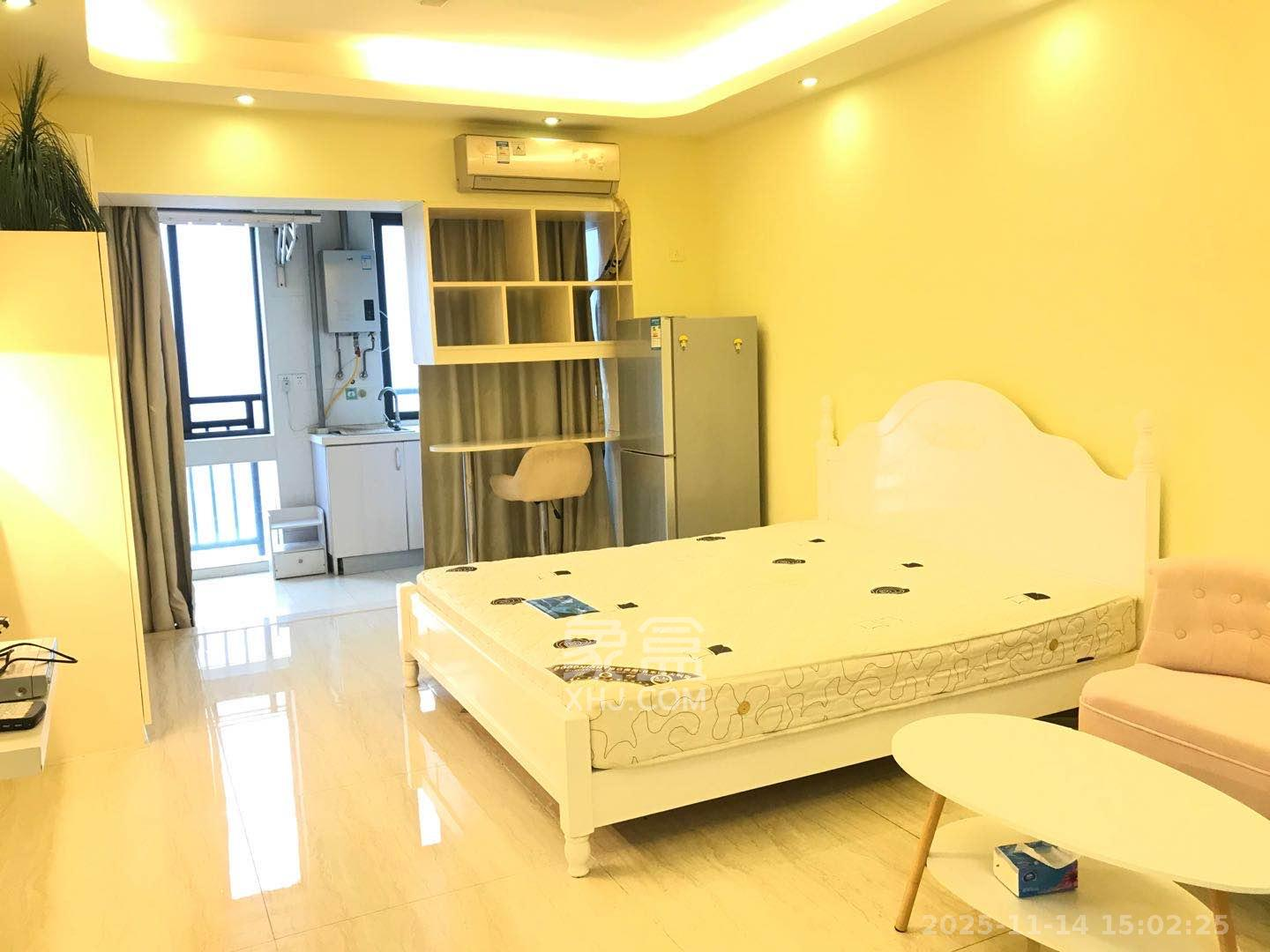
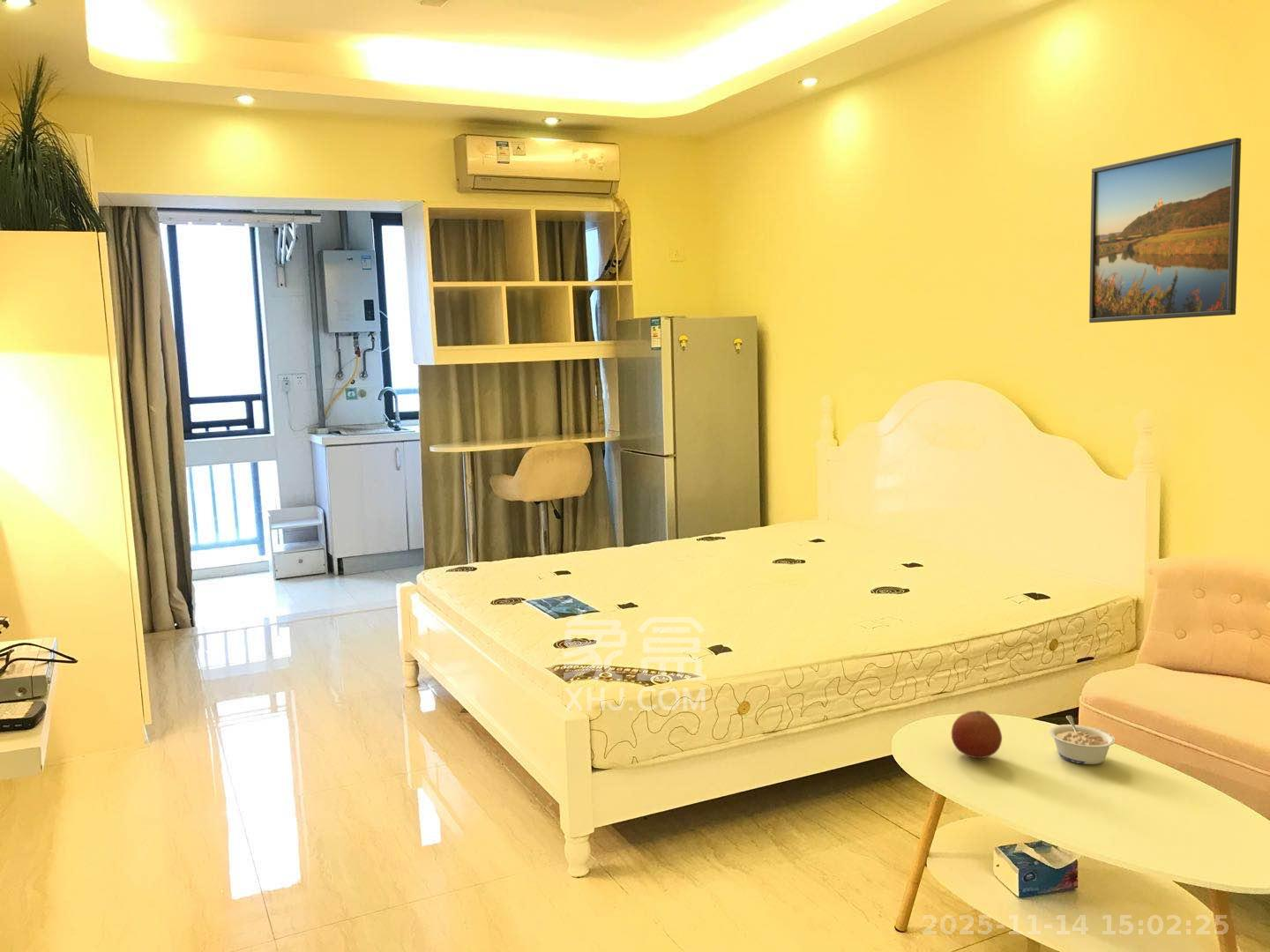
+ fruit (975, 733)
+ legume (1079, 742)
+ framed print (1159, 237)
